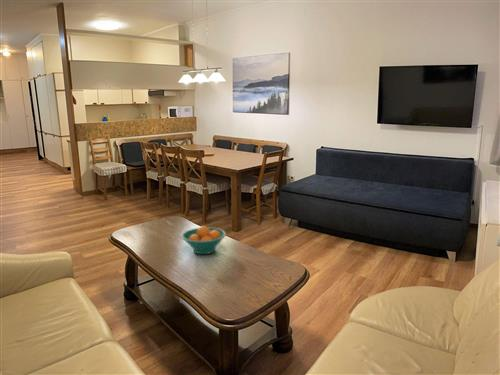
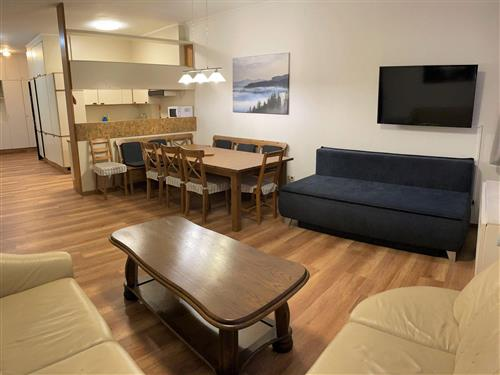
- fruit bowl (204, 238)
